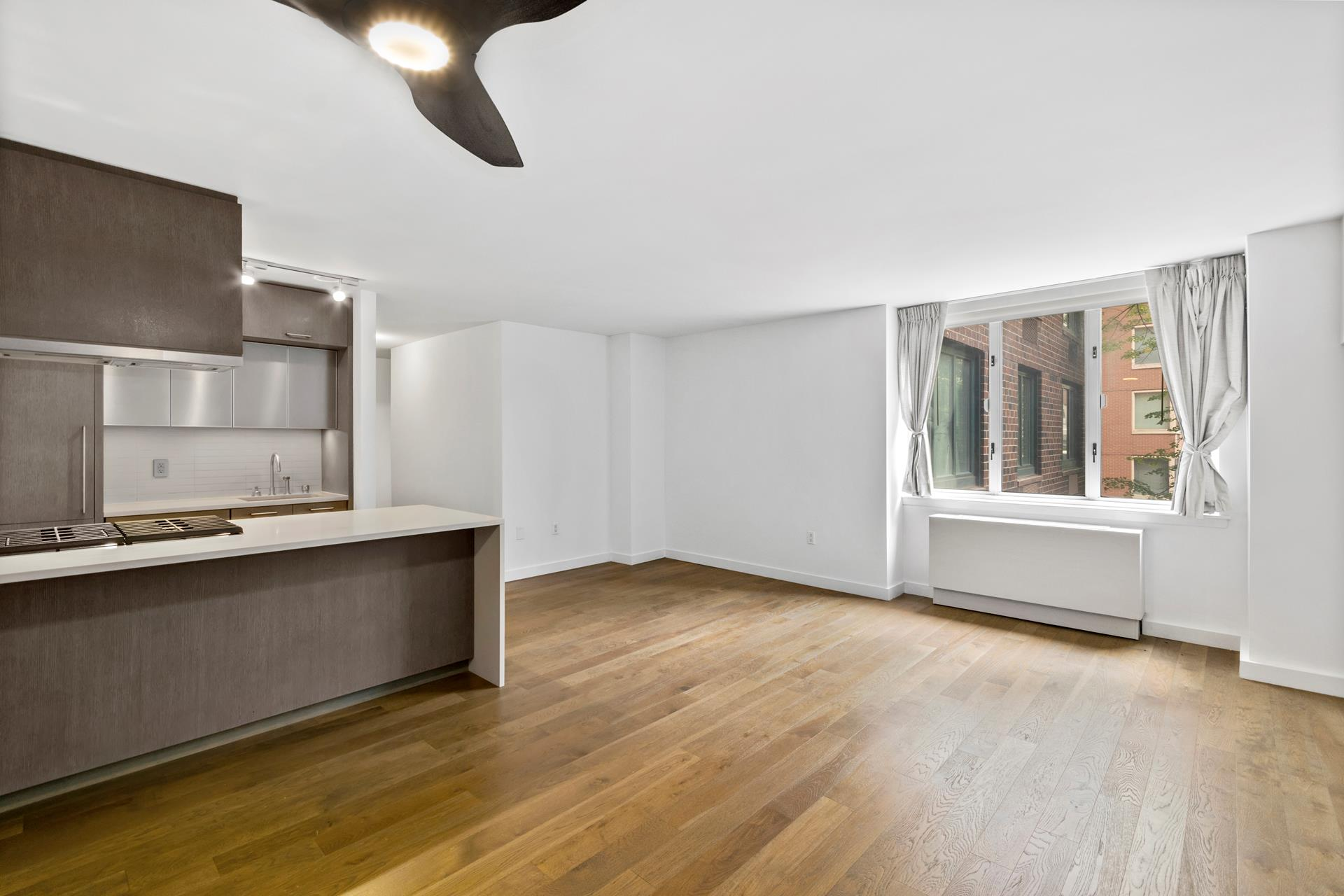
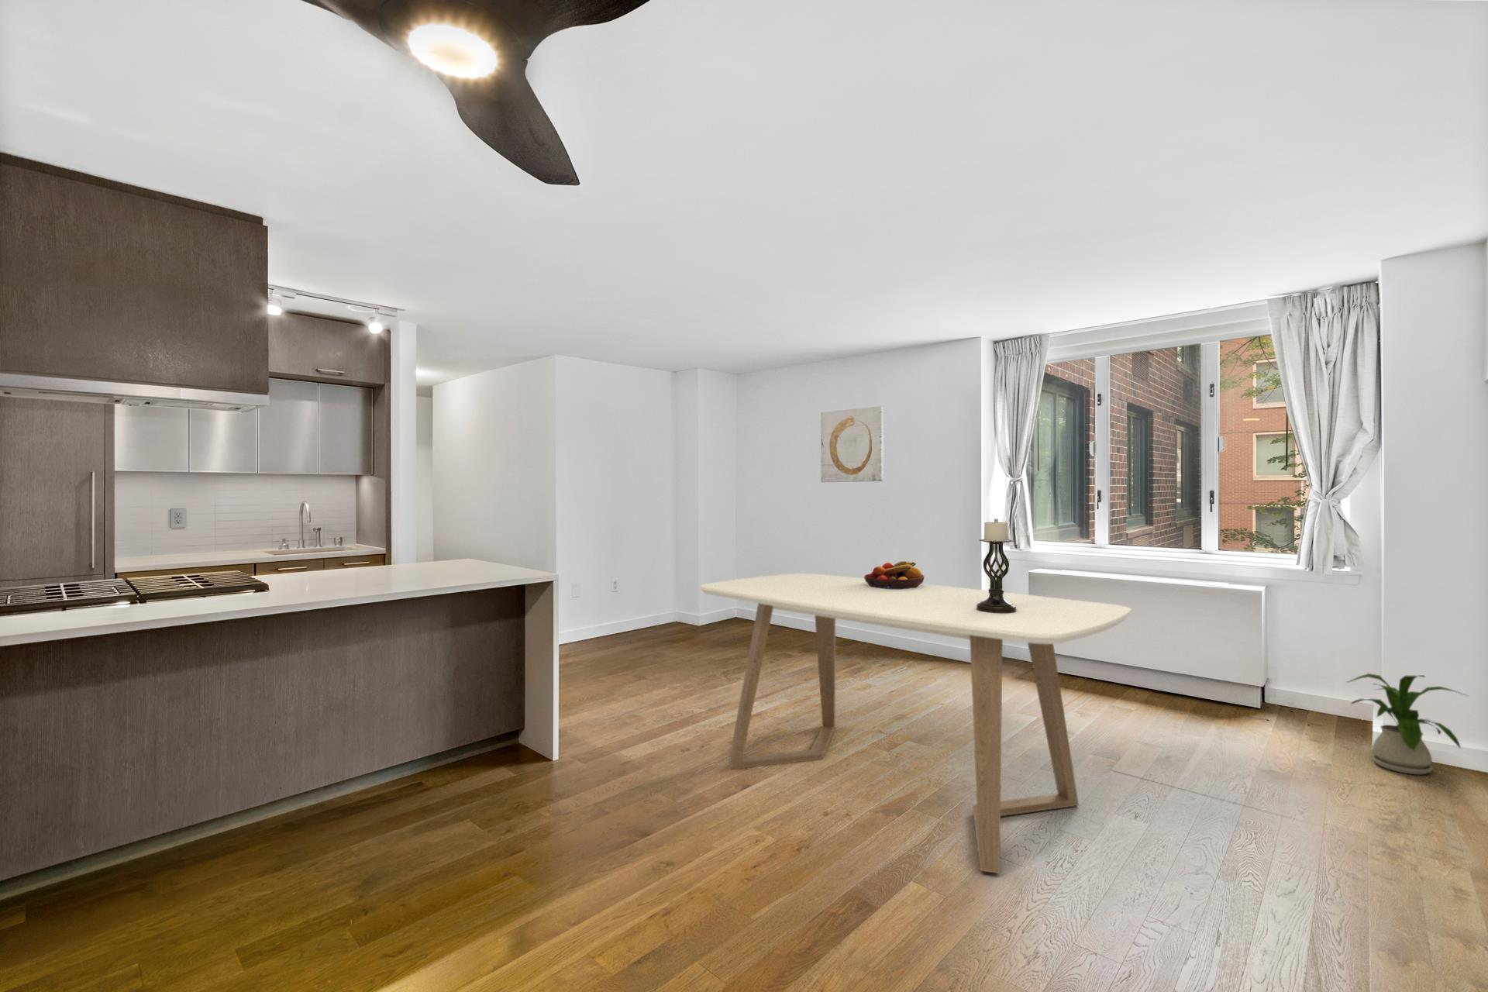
+ house plant (1405, 715)
+ dining table (835, 689)
+ wall art (851, 445)
+ fruit bowl (893, 572)
+ candle holder (996, 564)
